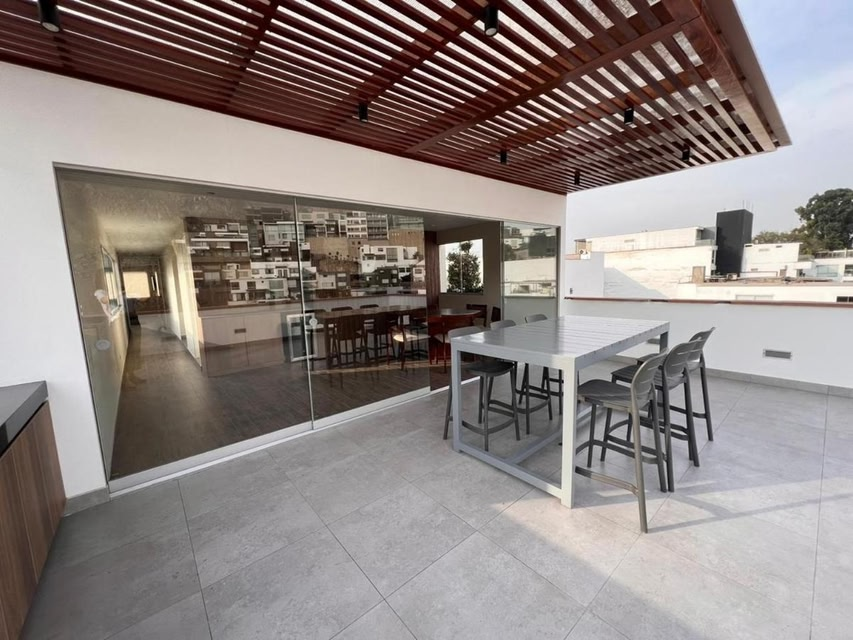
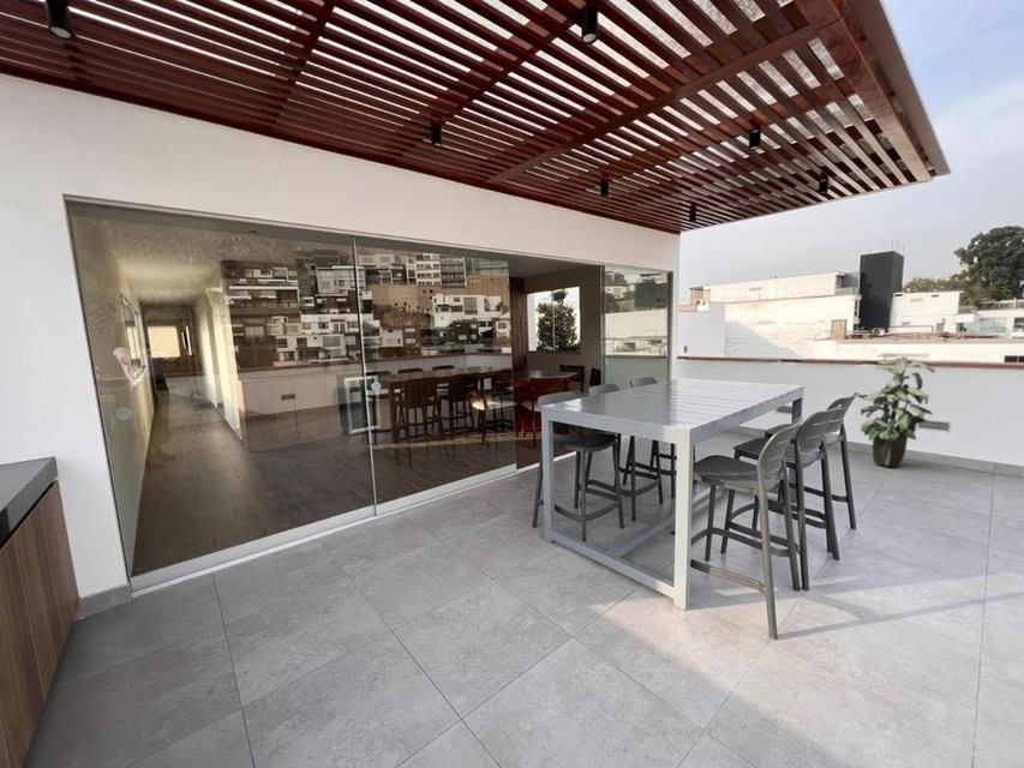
+ indoor plant (890, 409)
